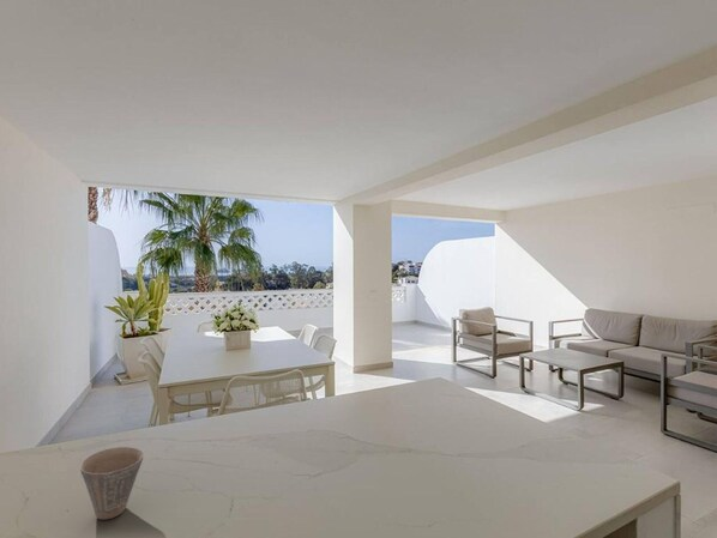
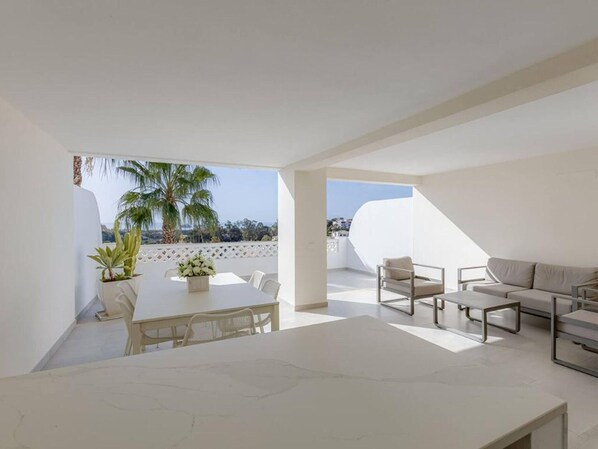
- cup (113, 484)
